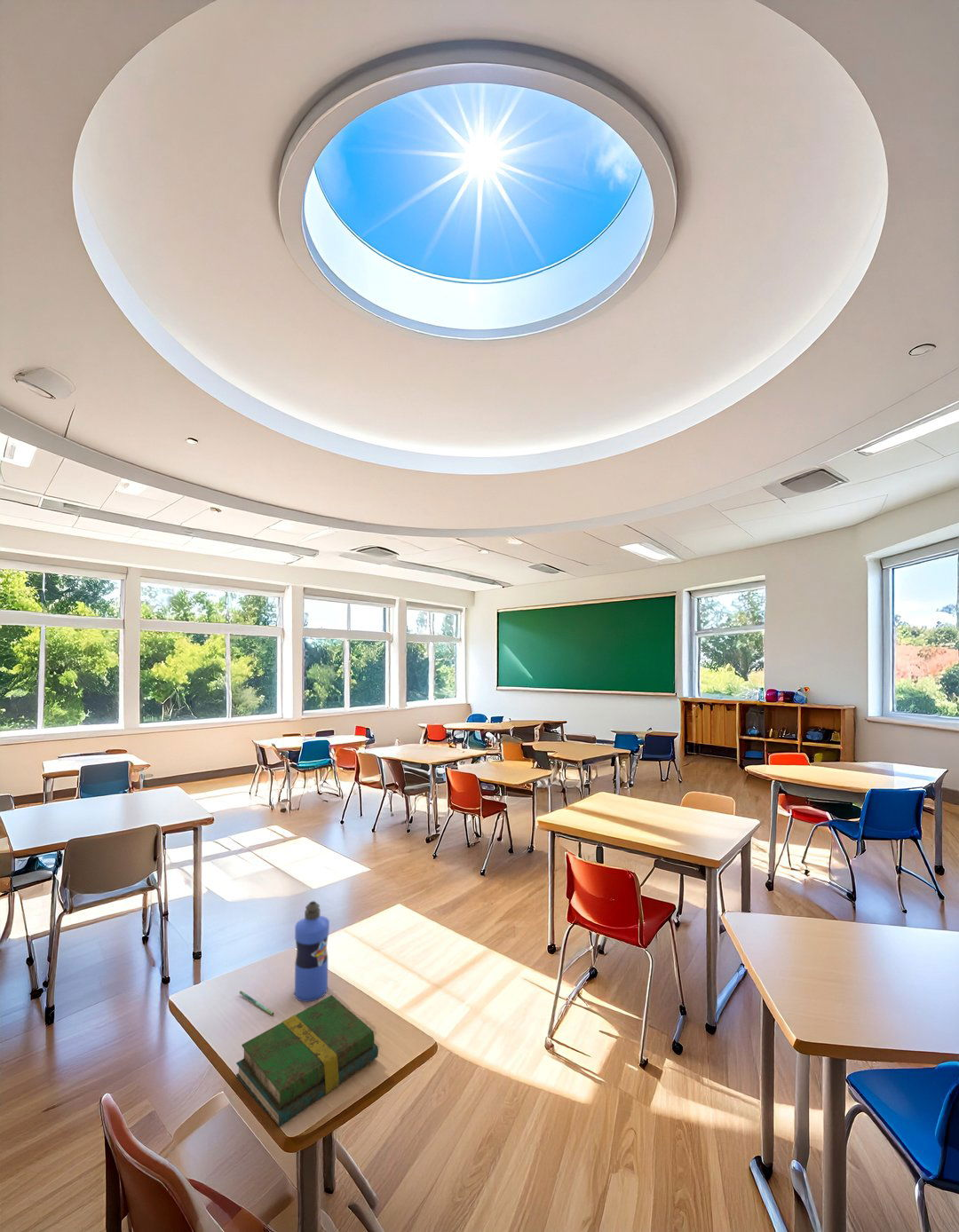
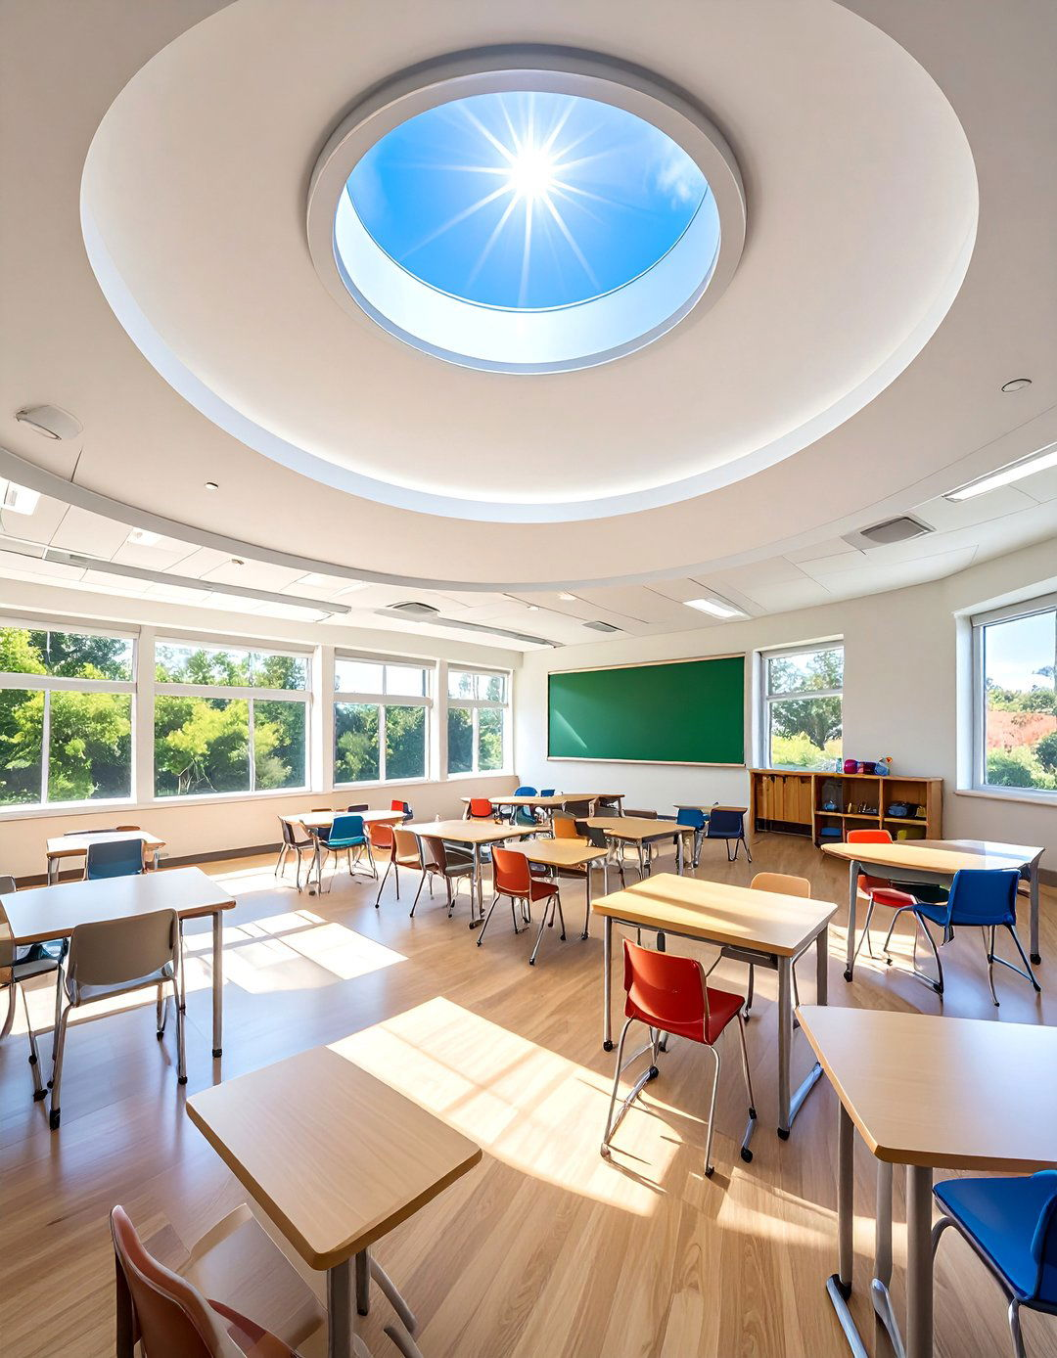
- pen (256, 1002)
- water bottle (312, 946)
- book (308, 1052)
